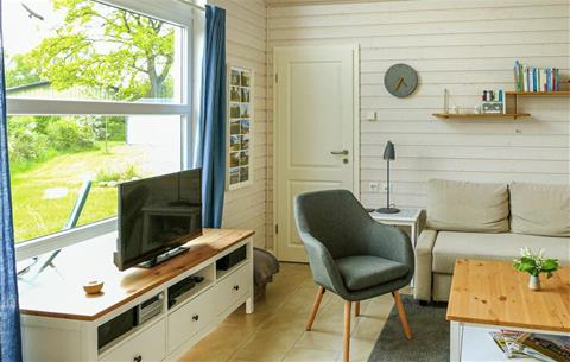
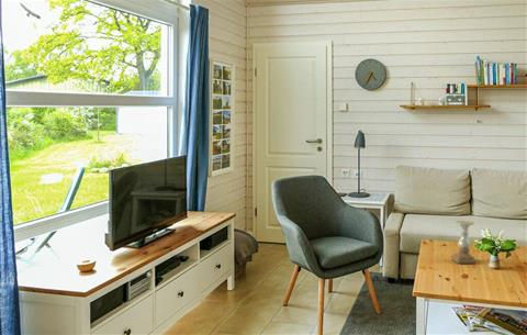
+ candle holder (463, 242)
